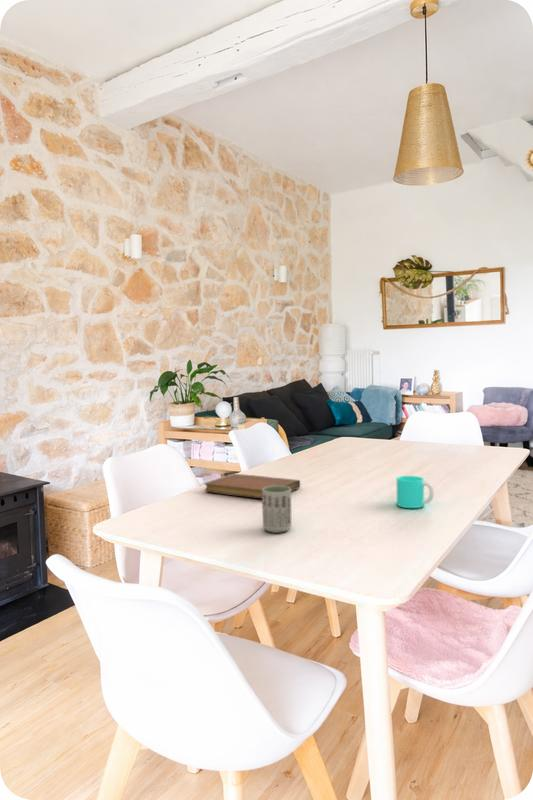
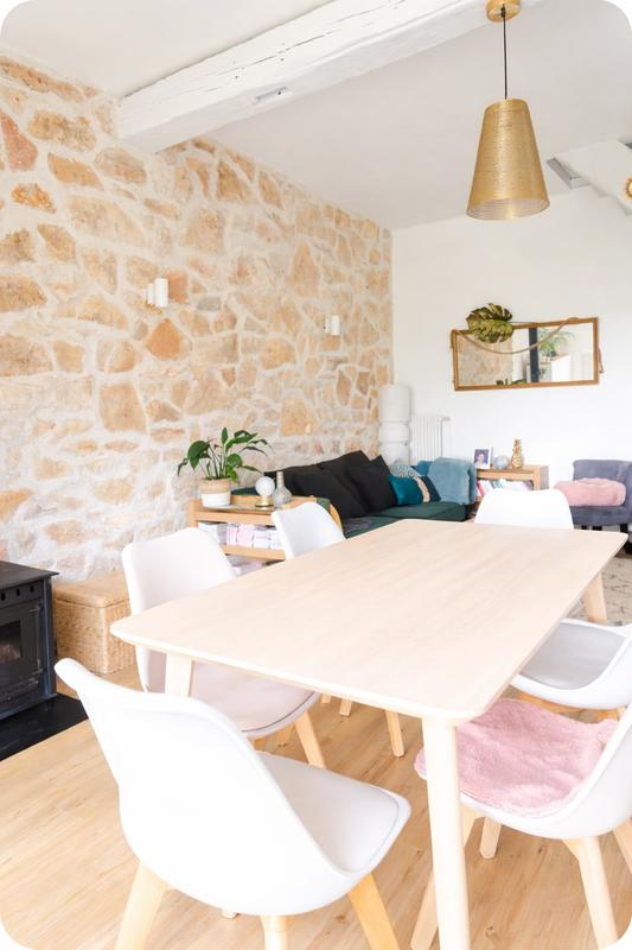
- notebook (252, 485)
- cup (276, 509)
- cup (415, 492)
